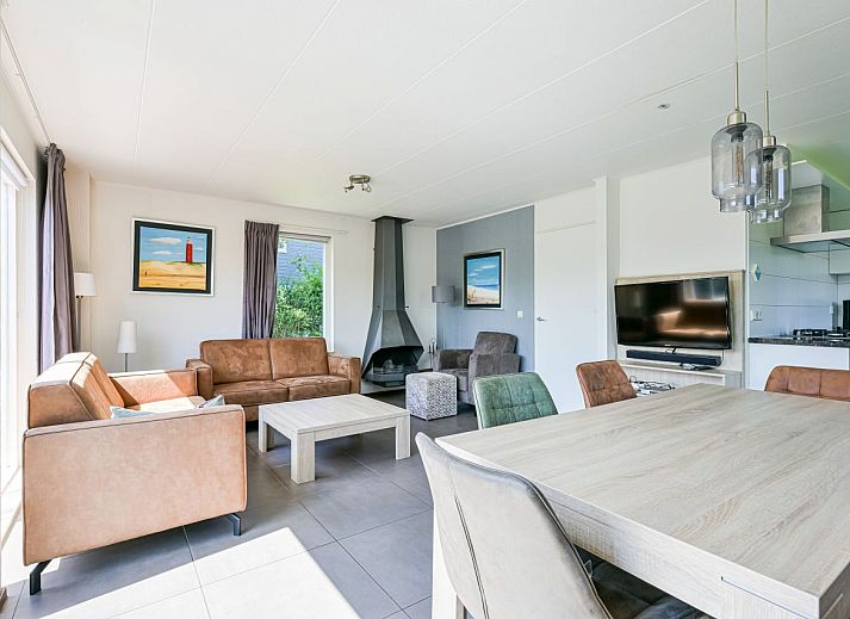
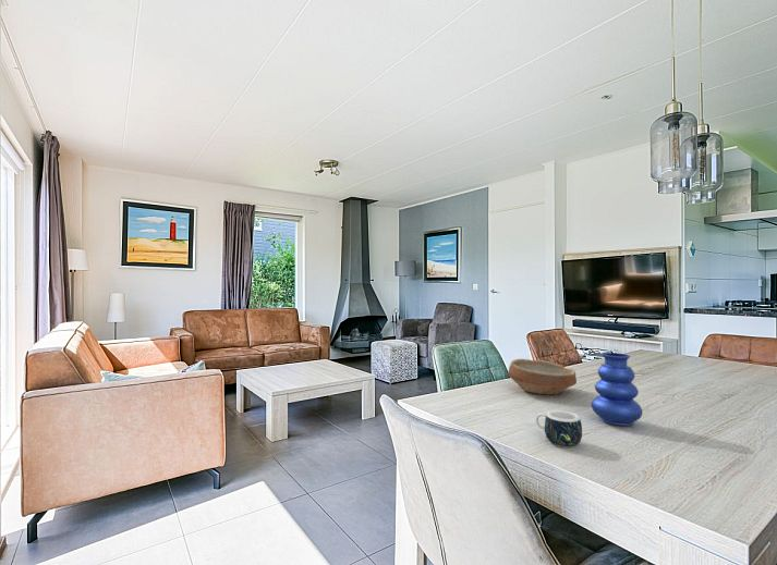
+ mug (557, 427)
+ vase (616, 388)
+ bowl (541, 377)
